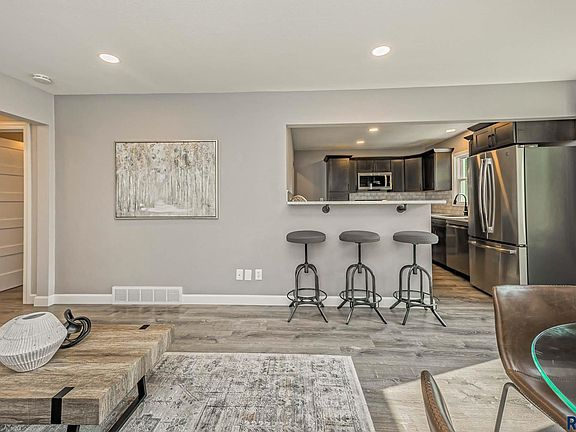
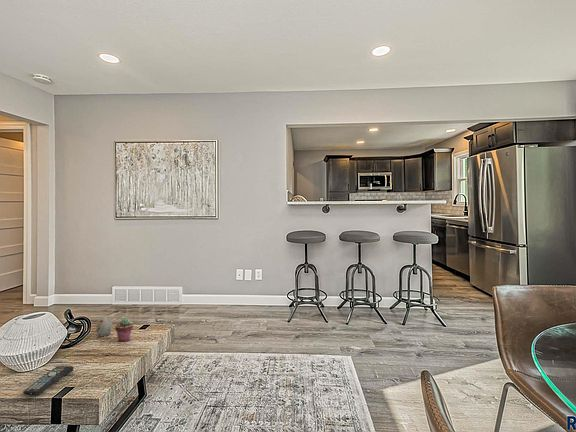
+ potted succulent (124, 329)
+ decorative egg (104, 326)
+ remote control (50, 378)
